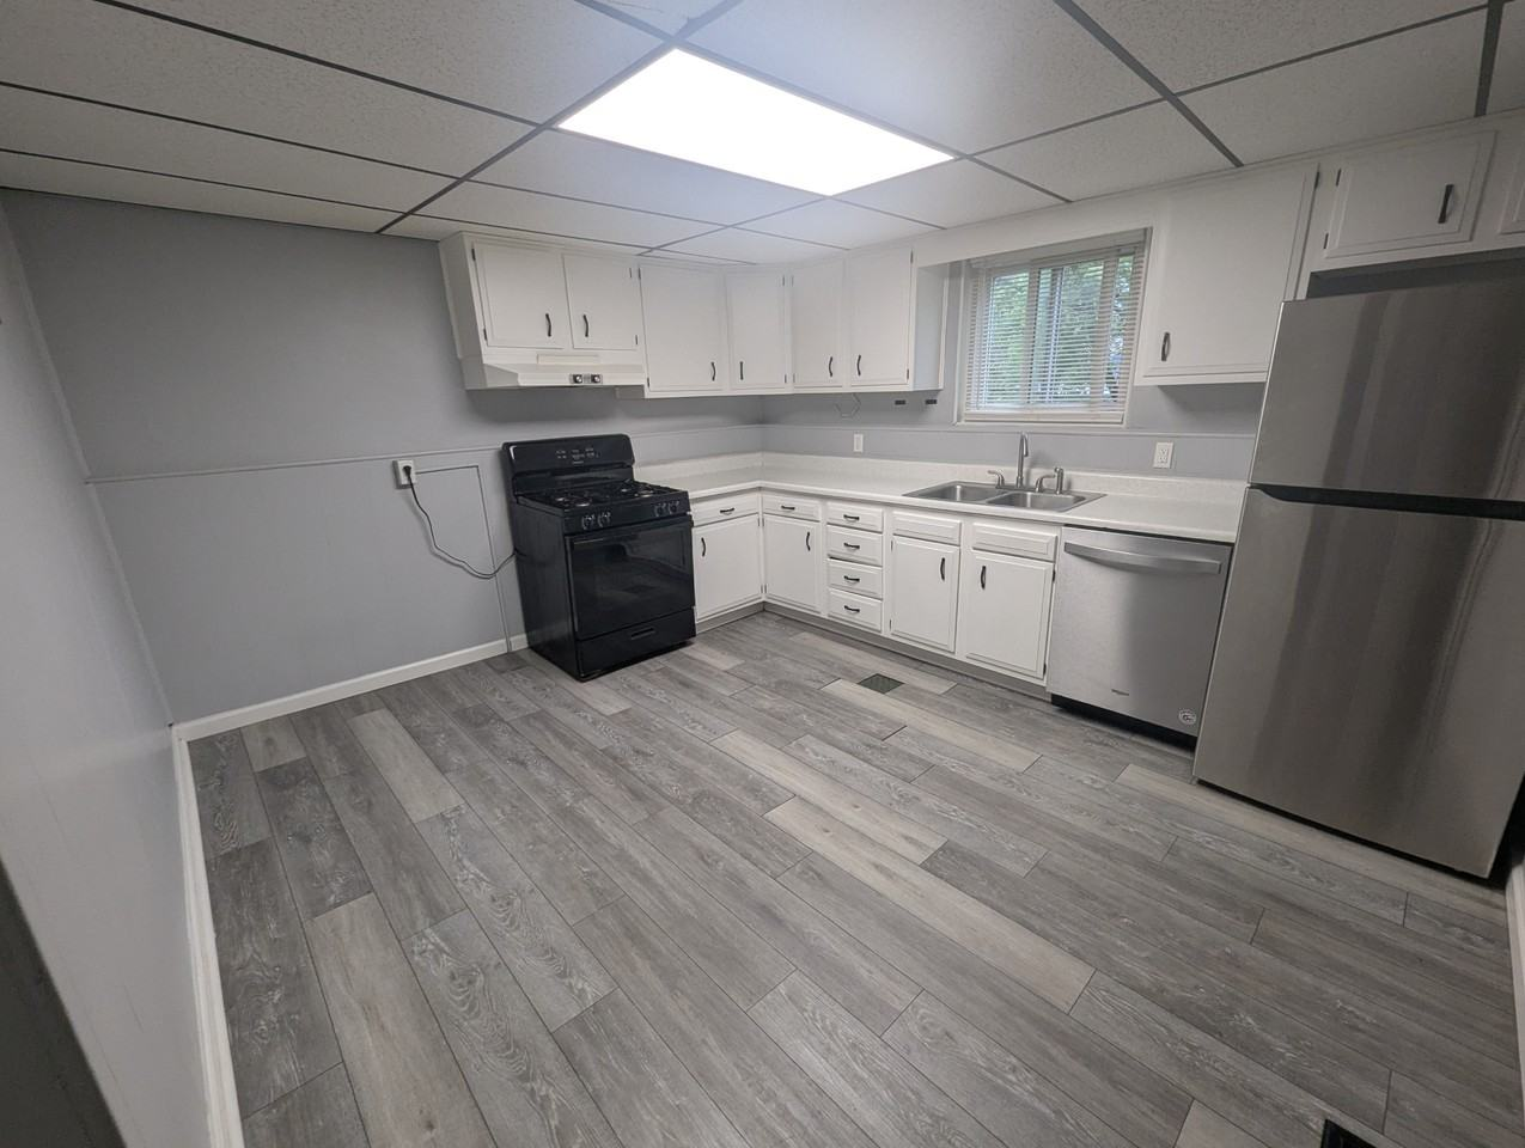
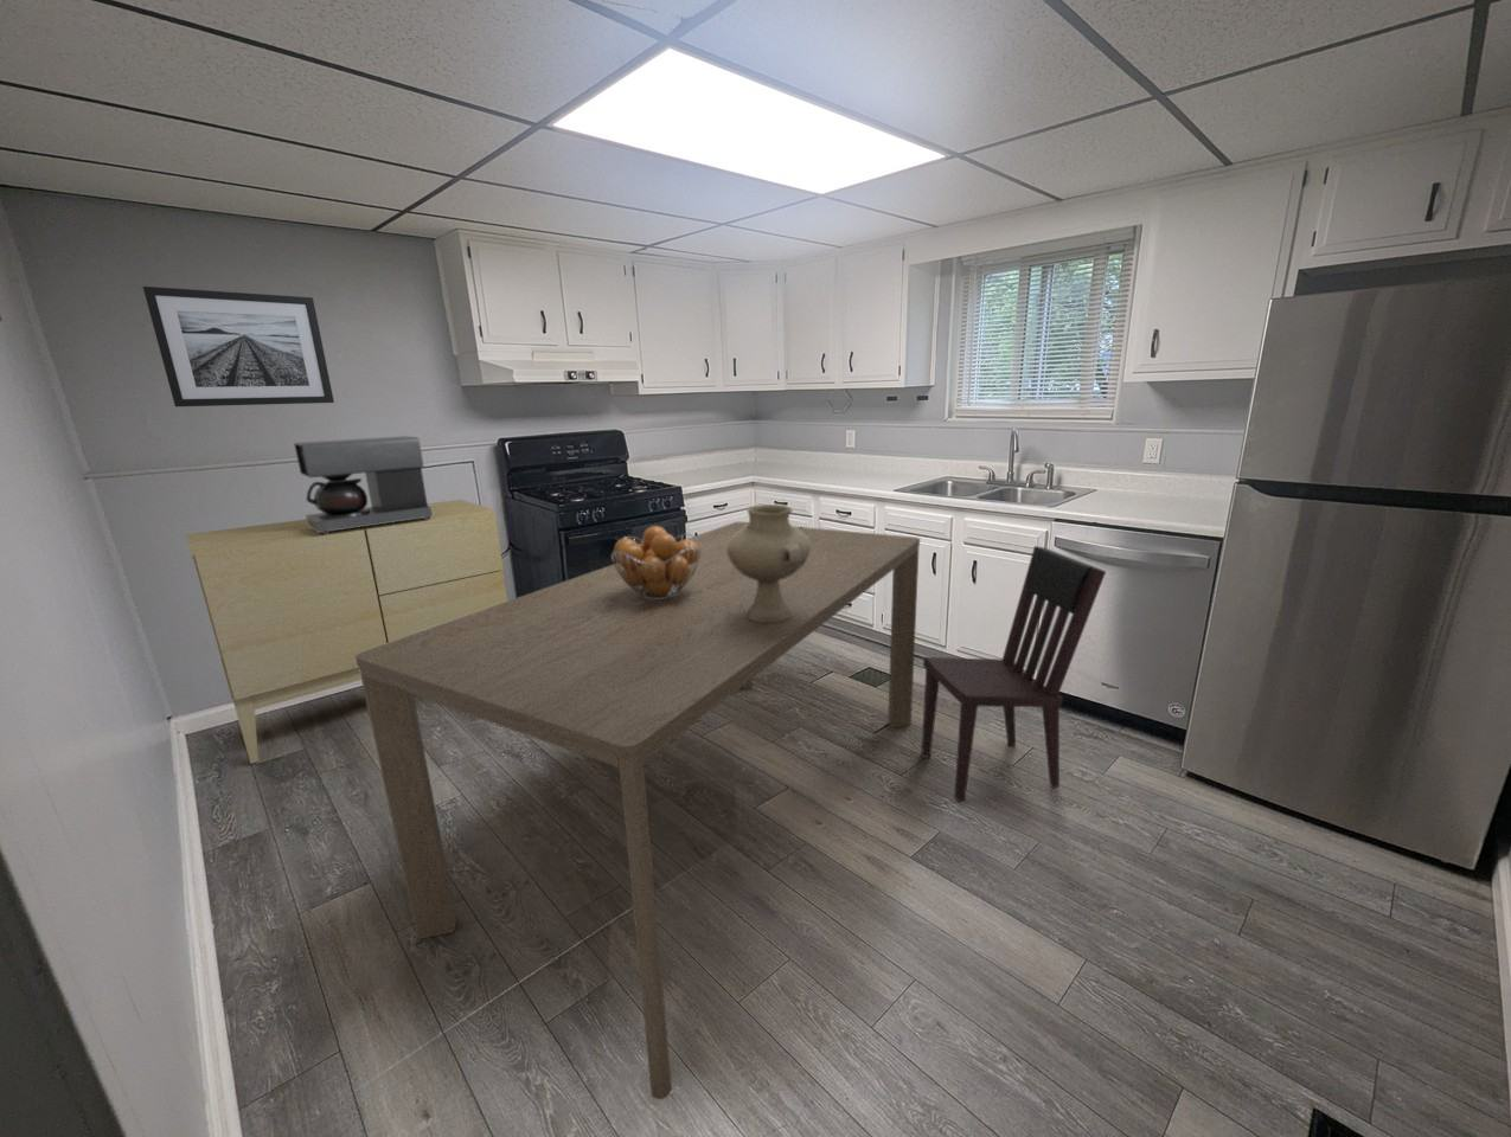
+ dining table (714, 699)
+ fruit basket (657, 561)
+ coffee maker (367, 481)
+ wall art (246, 350)
+ vase (768, 561)
+ sideboard (370, 614)
+ dining chair (1001, 669)
